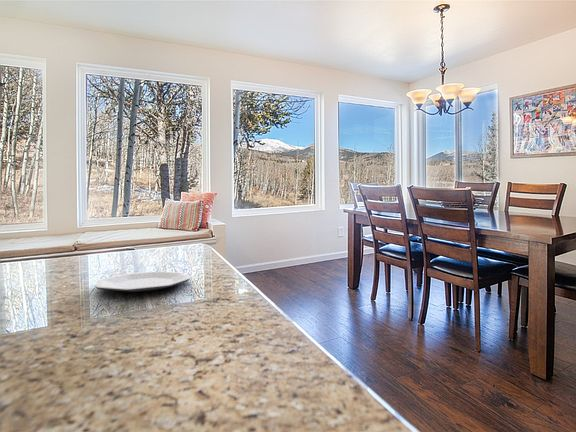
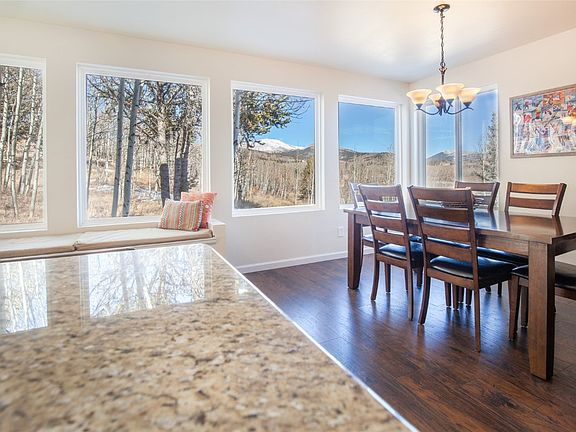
- plate (144, 282)
